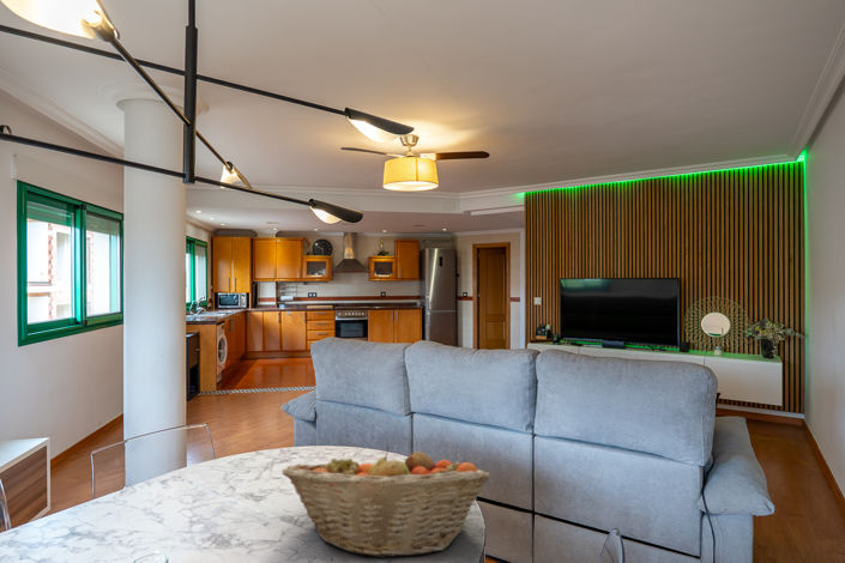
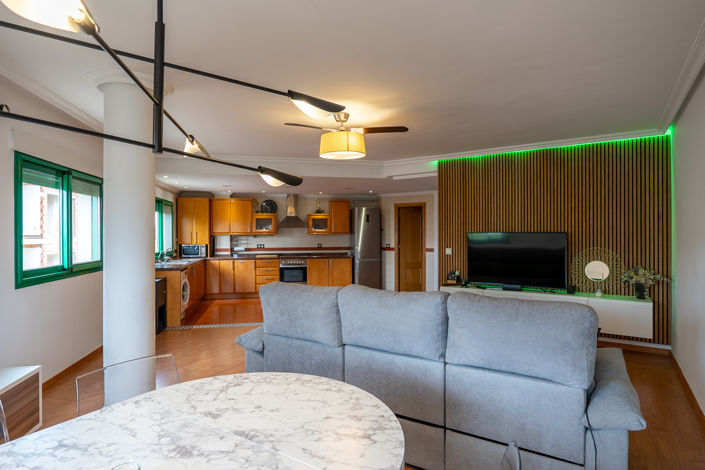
- fruit basket (386, 488)
